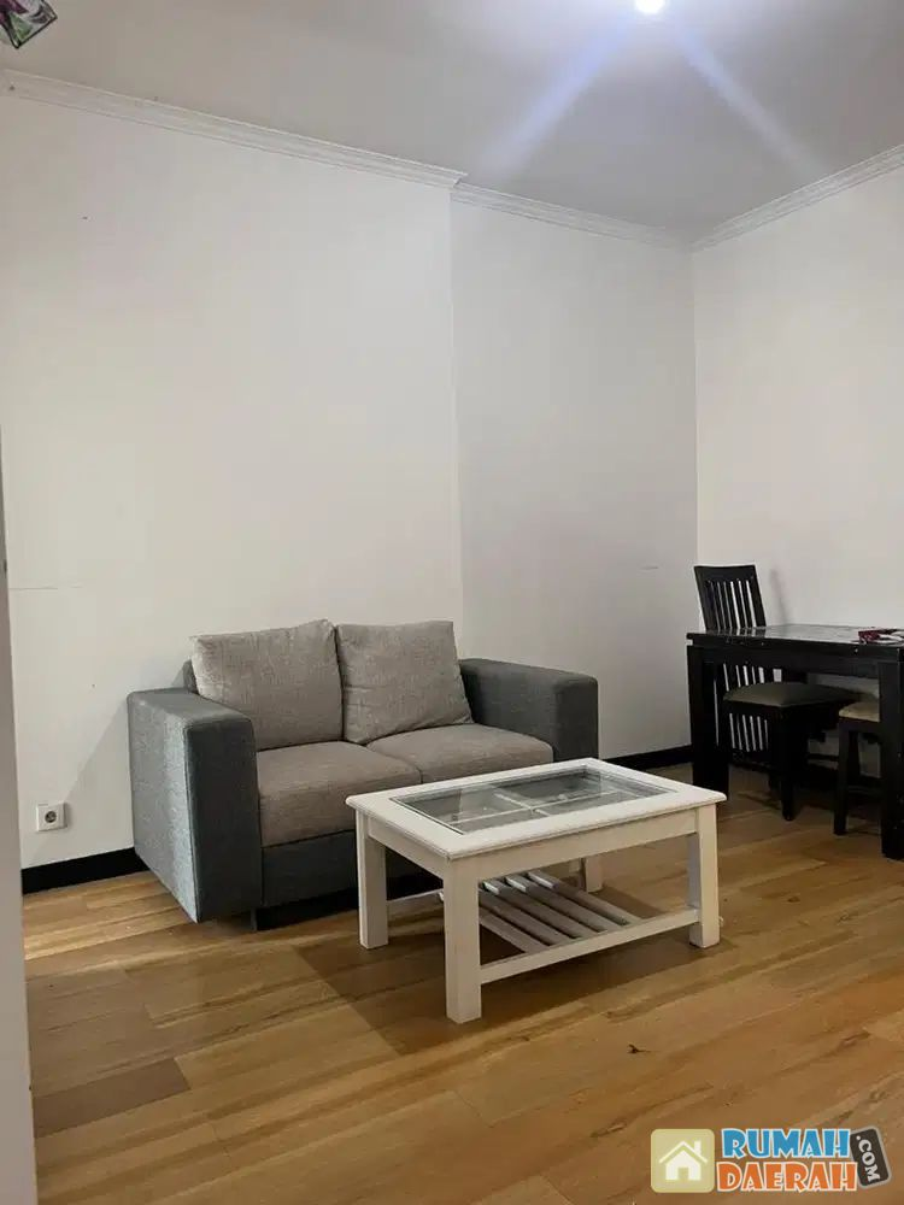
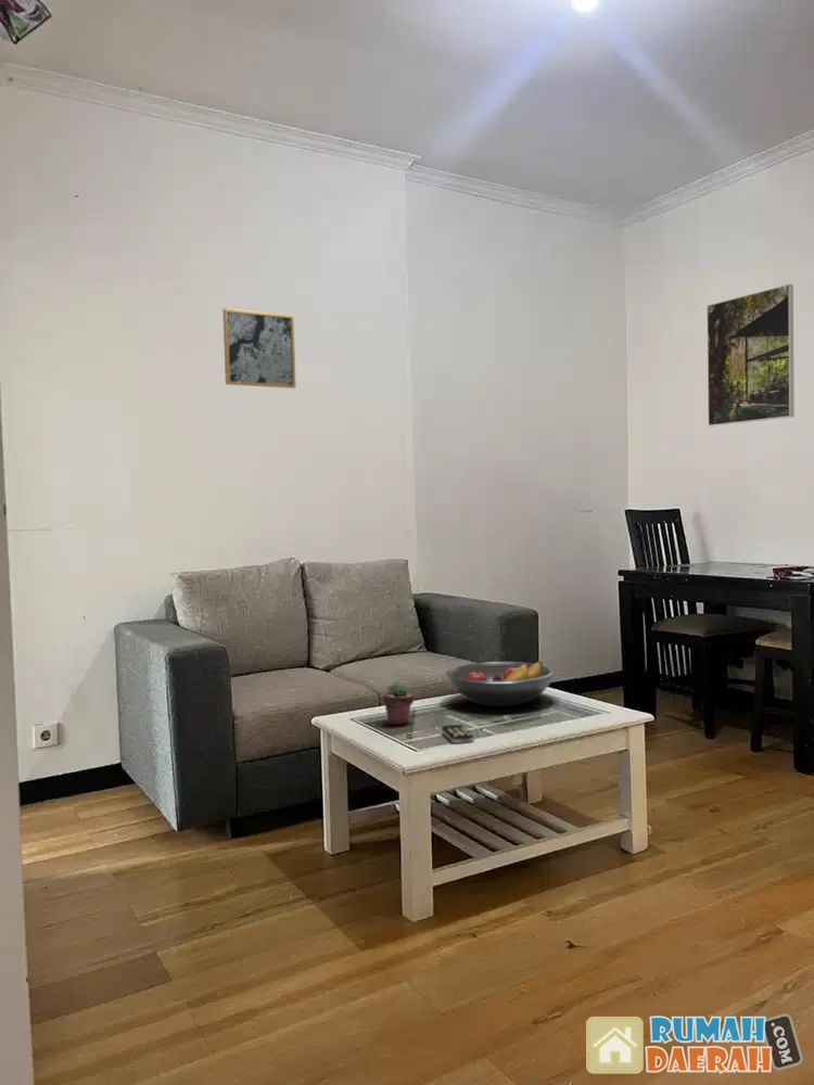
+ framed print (748, 358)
+ remote control (457, 732)
+ potted succulent (397, 702)
+ fruit bowl (500, 681)
+ wall art (259, 349)
